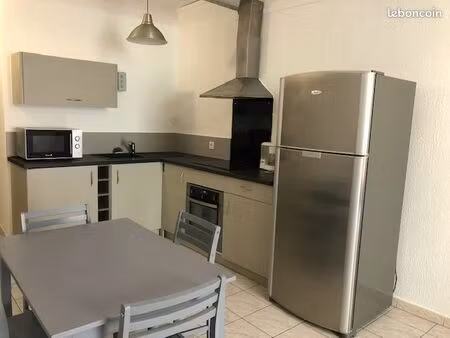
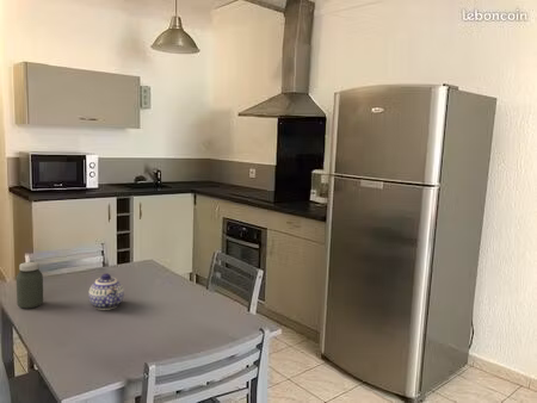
+ teapot (106, 290)
+ jar (30, 284)
